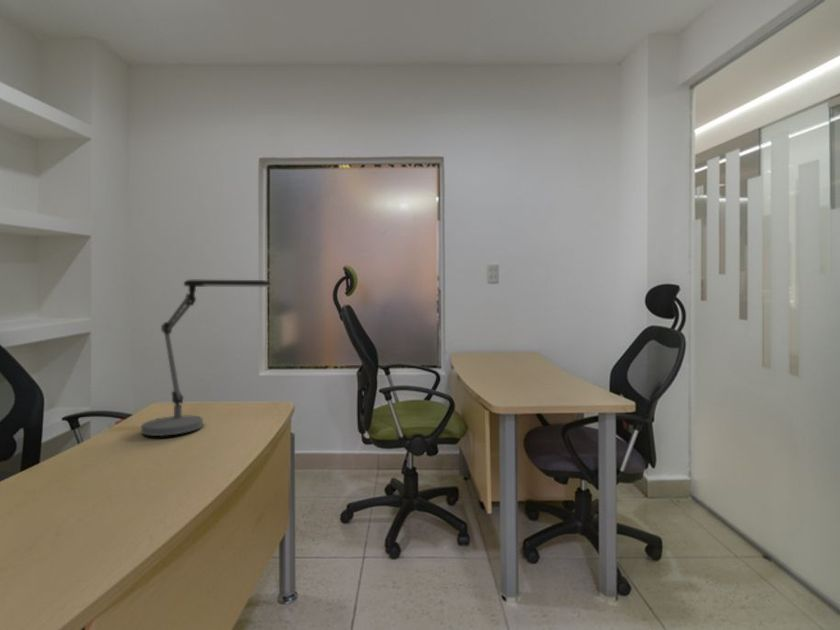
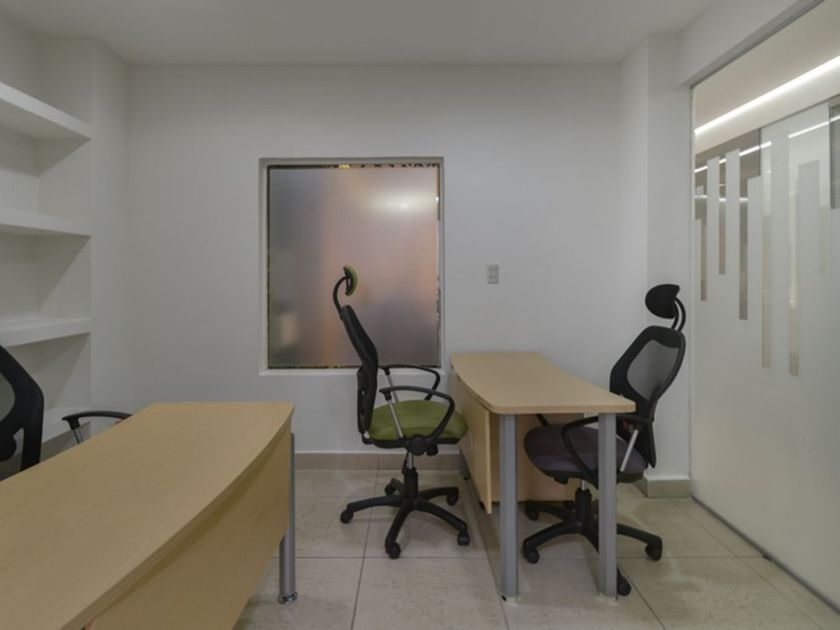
- desk lamp (173, 356)
